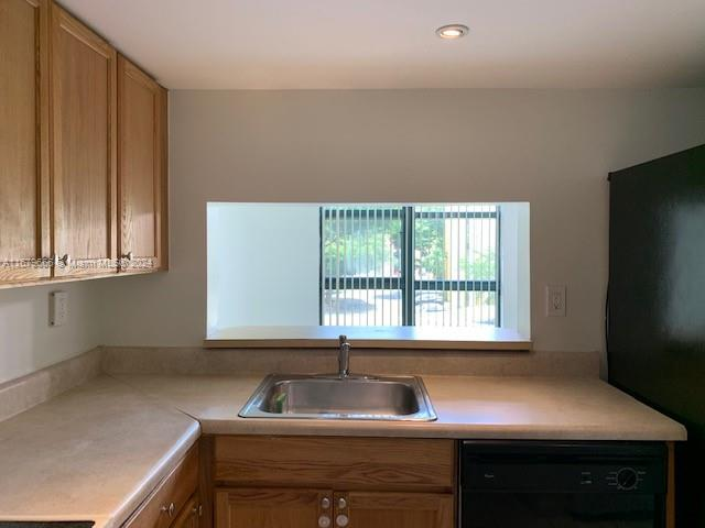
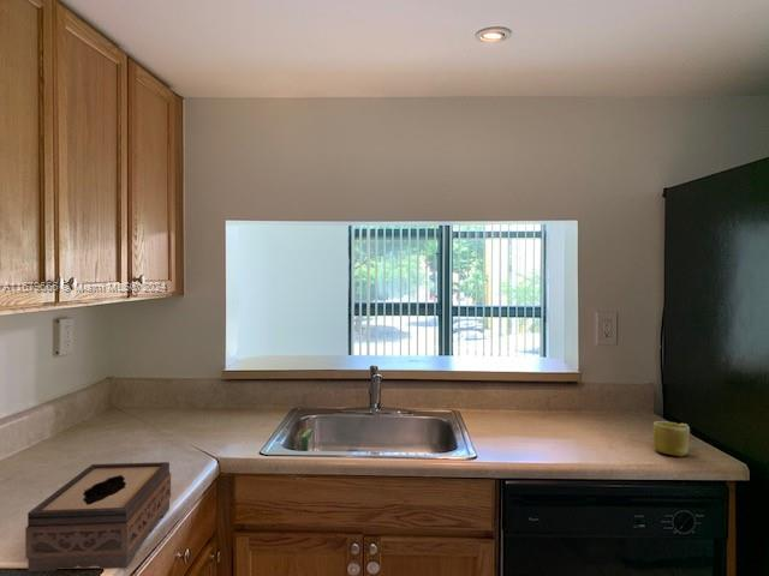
+ mug (674, 437)
+ tissue box (107, 510)
